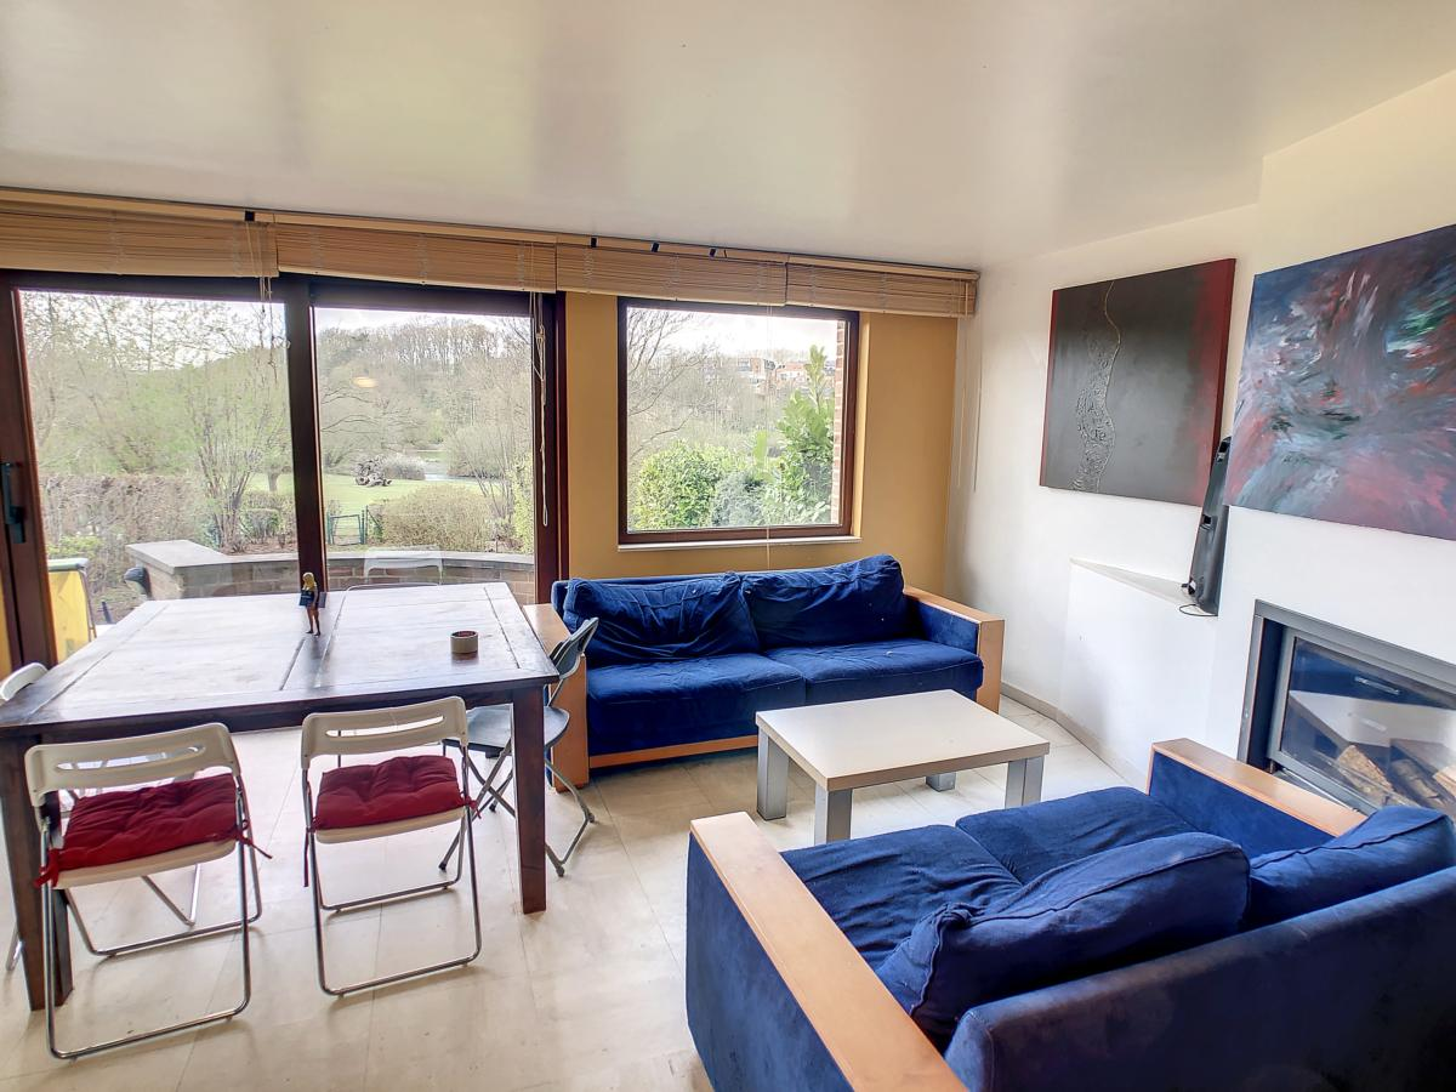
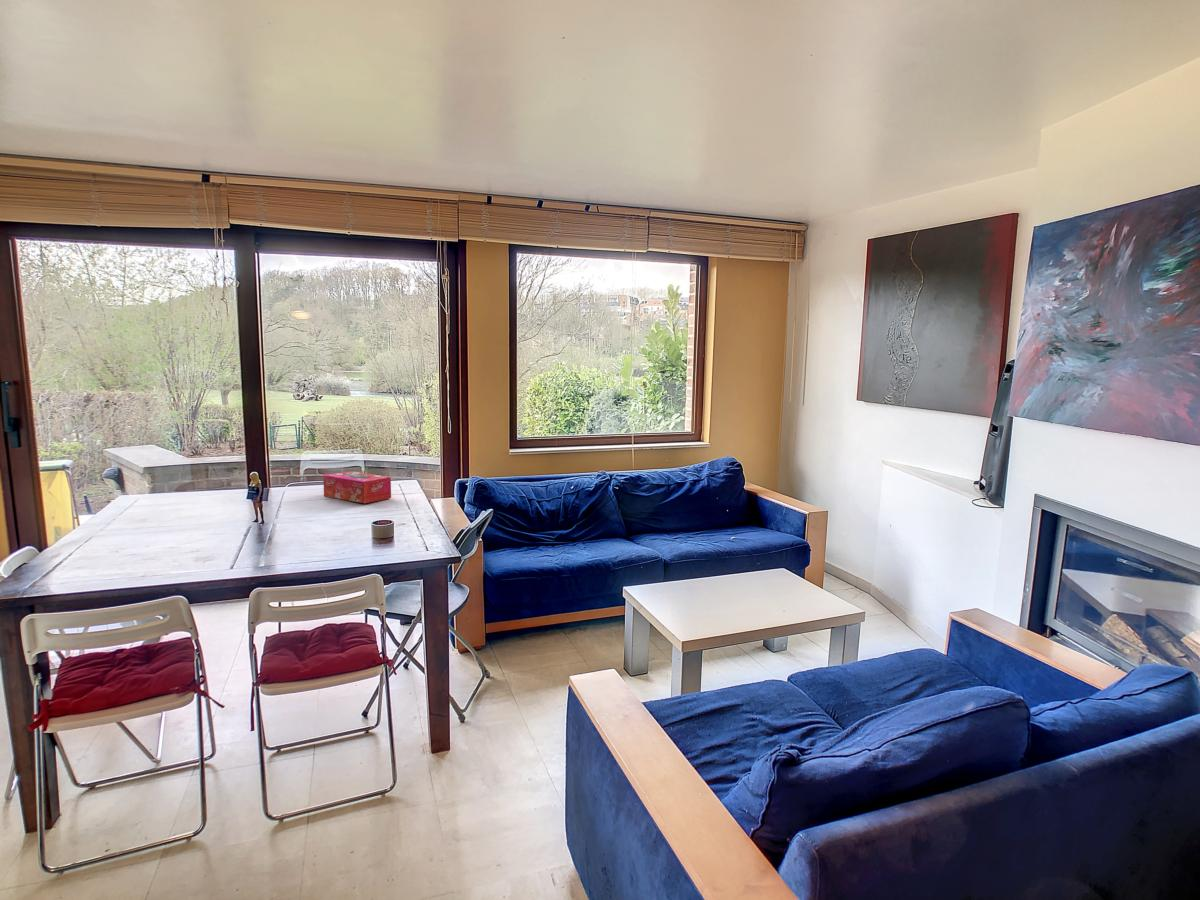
+ tissue box (357, 486)
